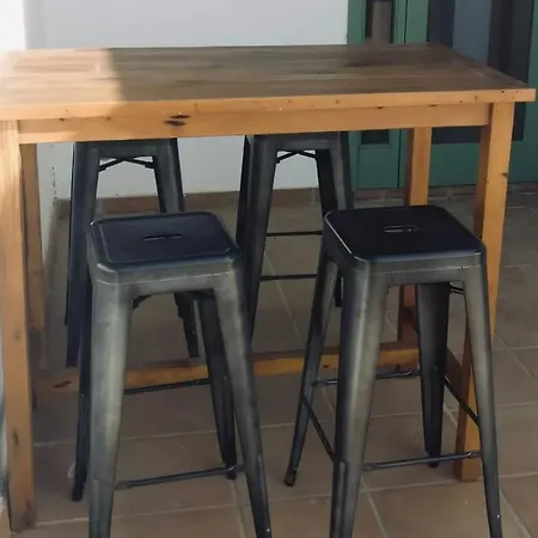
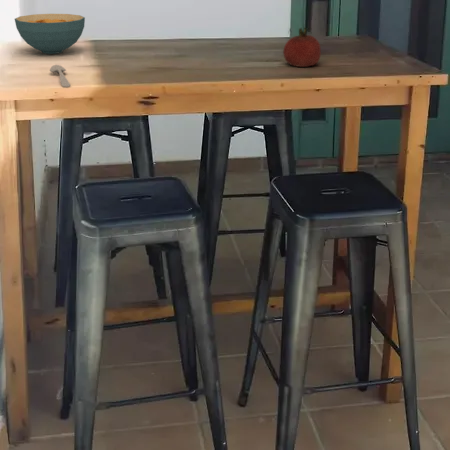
+ fruit (302, 45)
+ cereal bowl (51, 35)
+ spoon (61, 75)
